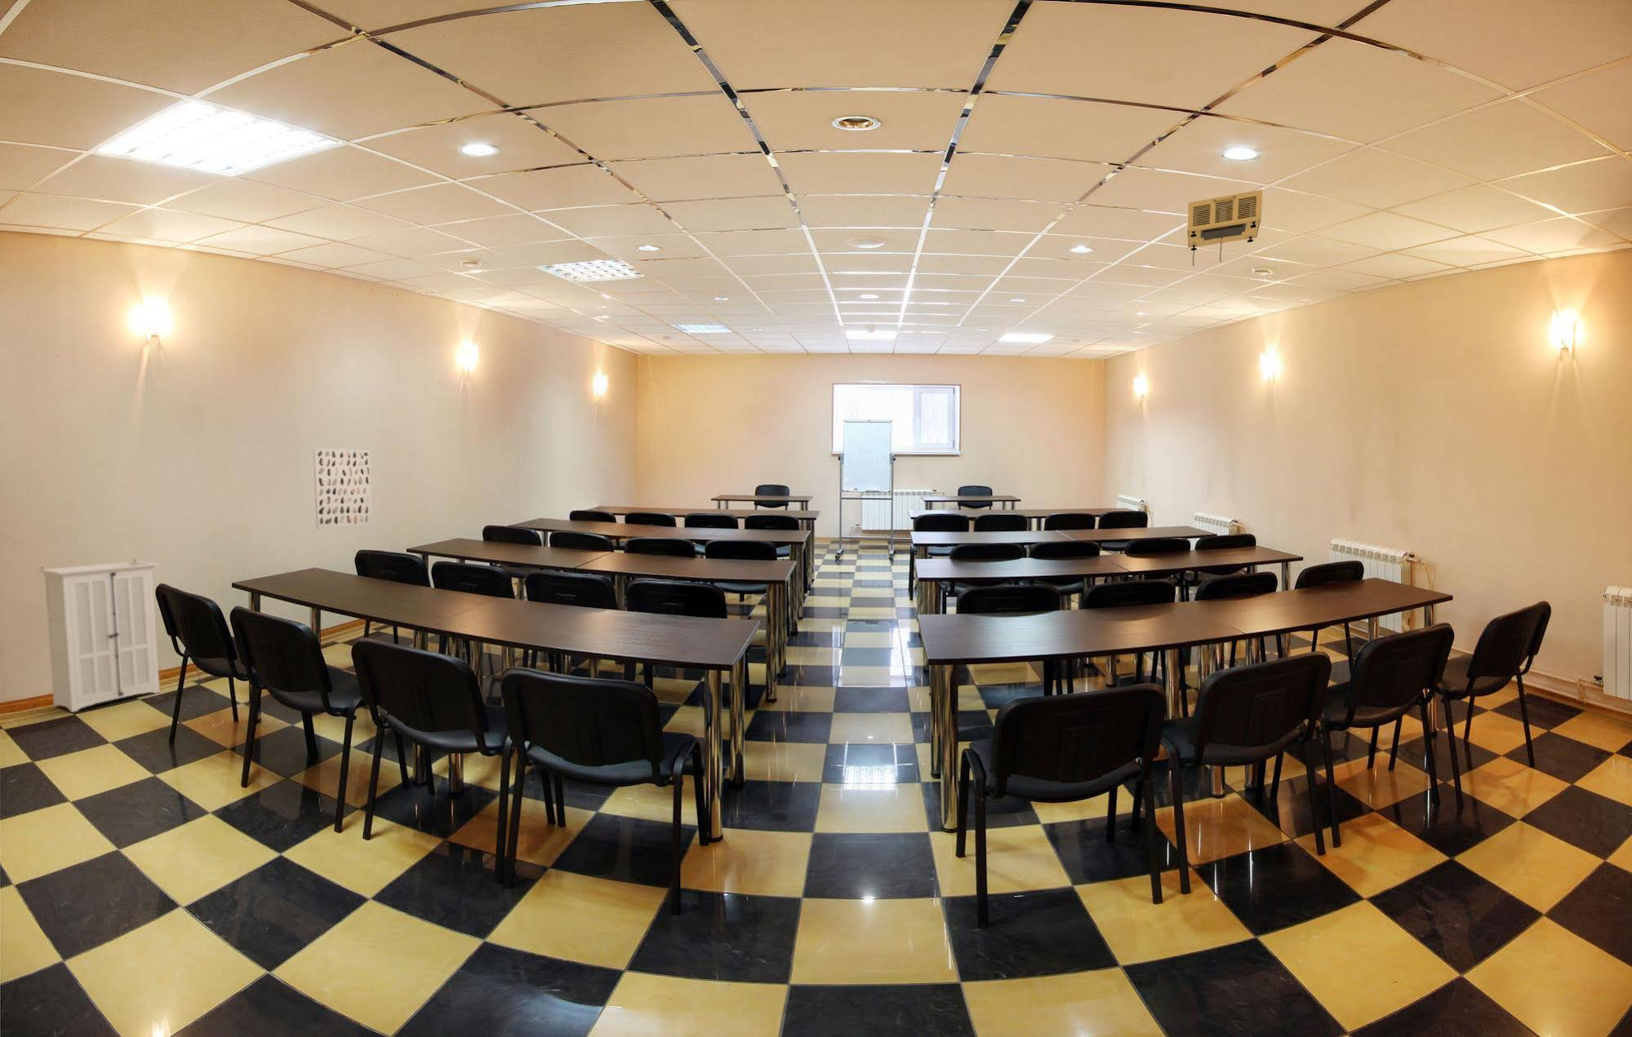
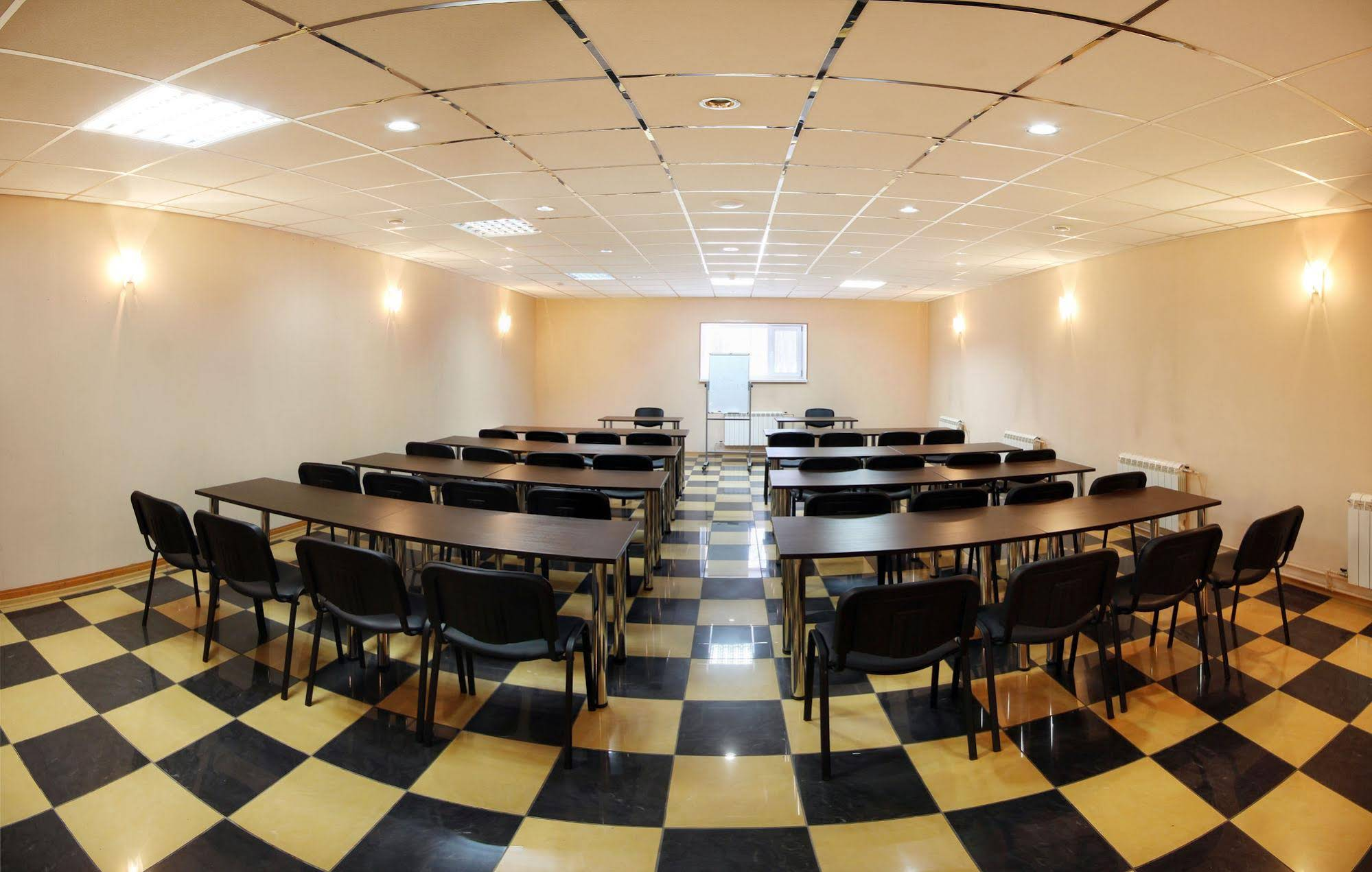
- projector (1222, 226)
- storage cabinet (105, 631)
- wall art (344, 488)
